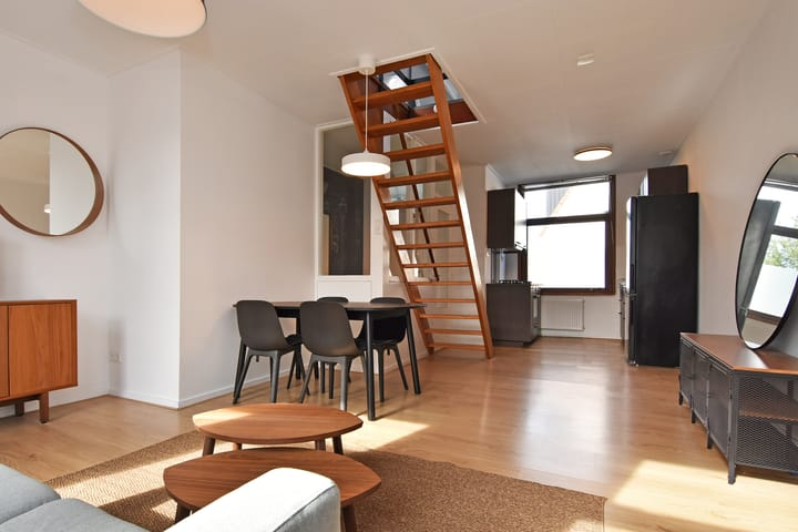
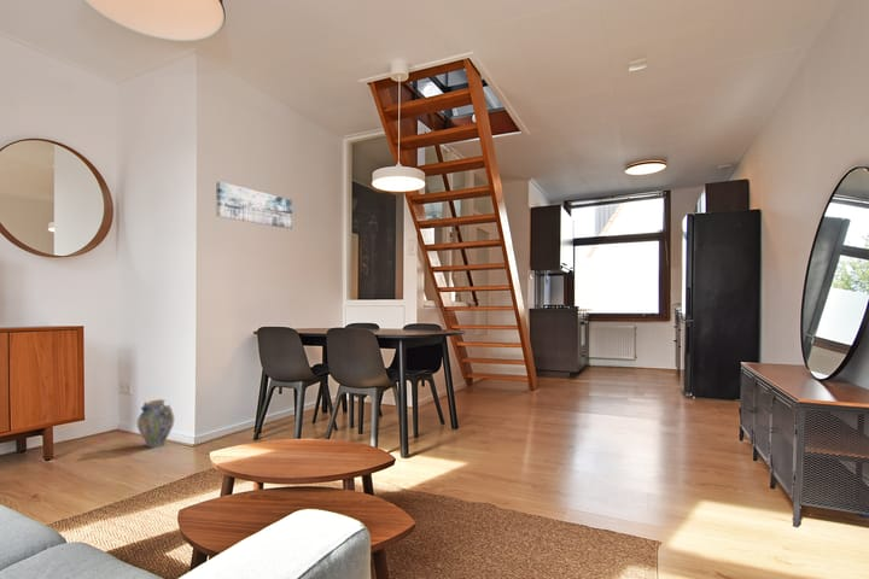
+ wall art (257, 206)
+ ceramic jug (156, 422)
